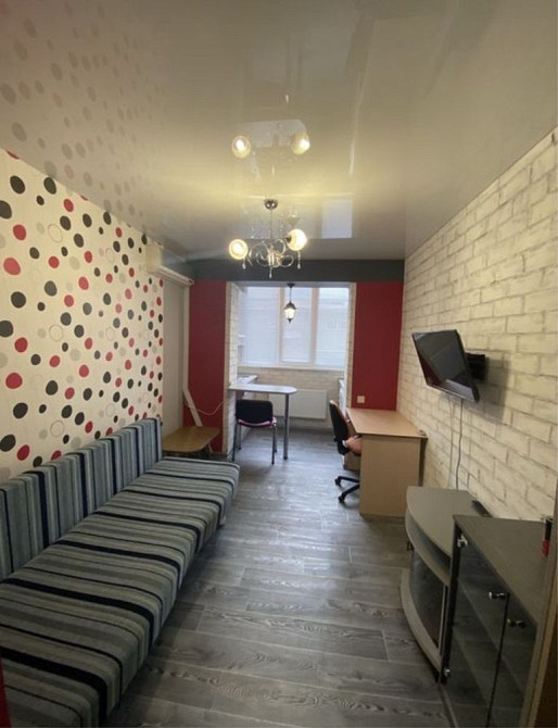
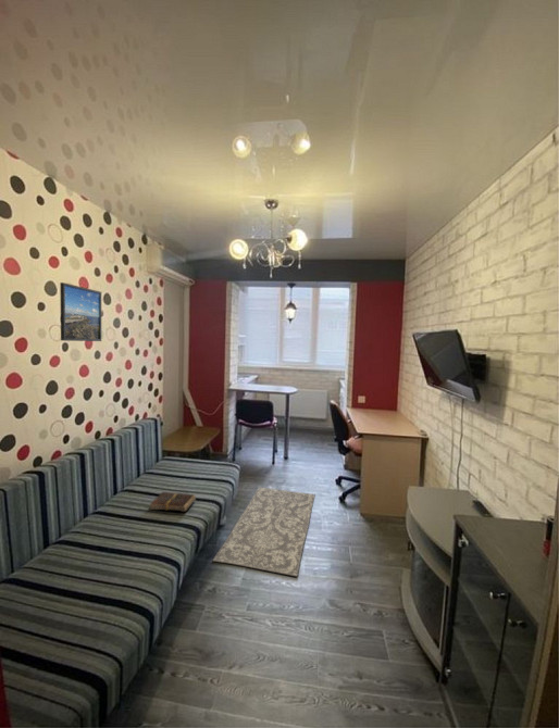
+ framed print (83, 314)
+ rug (273, 520)
+ book (173, 501)
